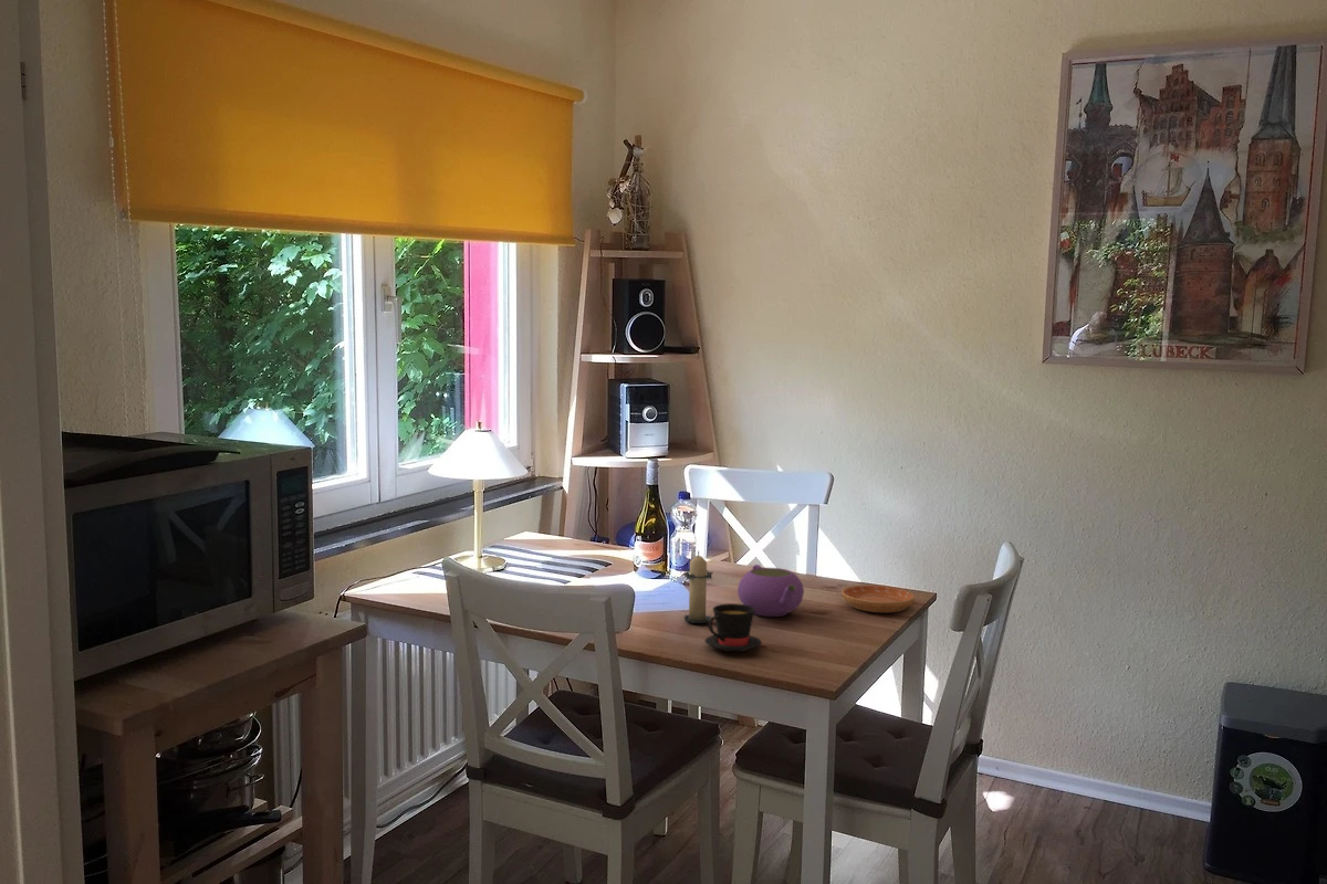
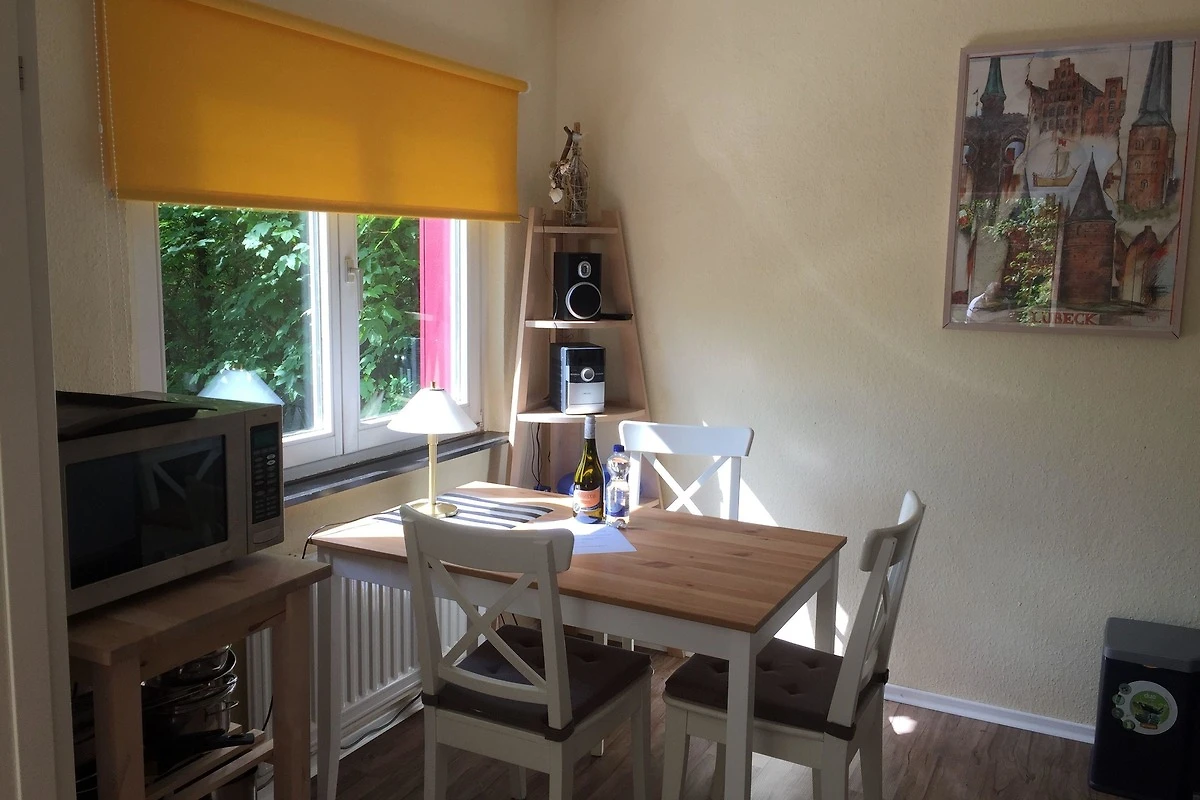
- candle (698, 586)
- teapot (771, 592)
- teacup (731, 629)
- saucer (877, 599)
